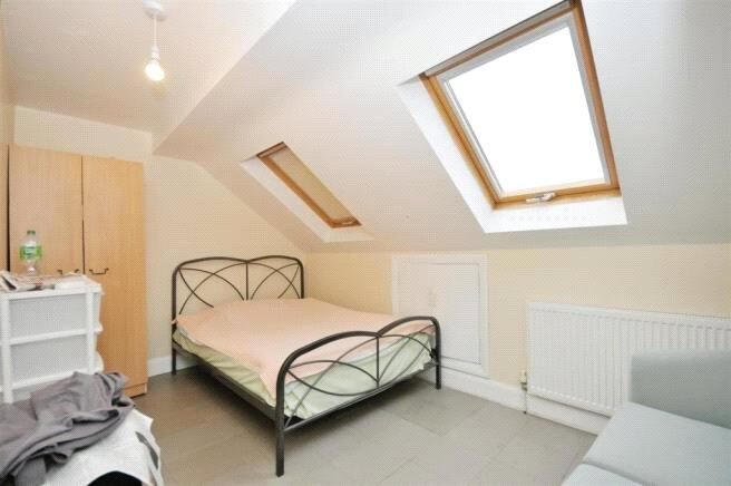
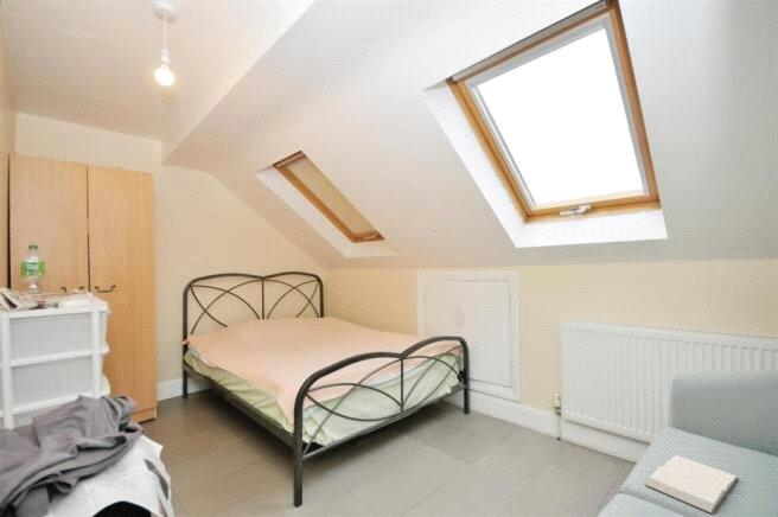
+ book (691, 478)
